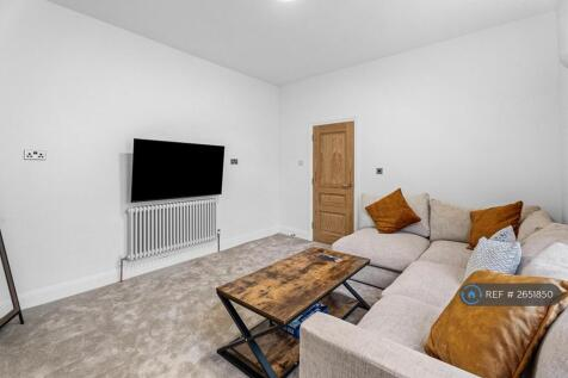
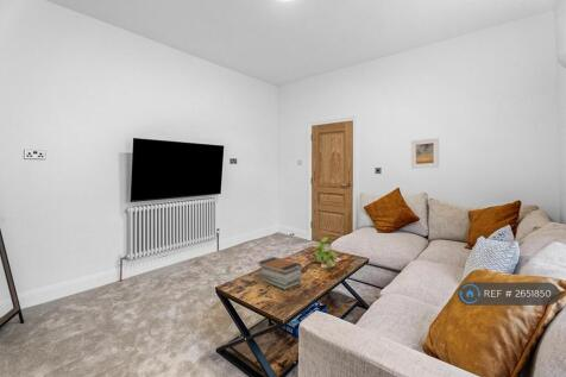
+ plant (327, 252)
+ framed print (424, 153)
+ book stack (279, 272)
